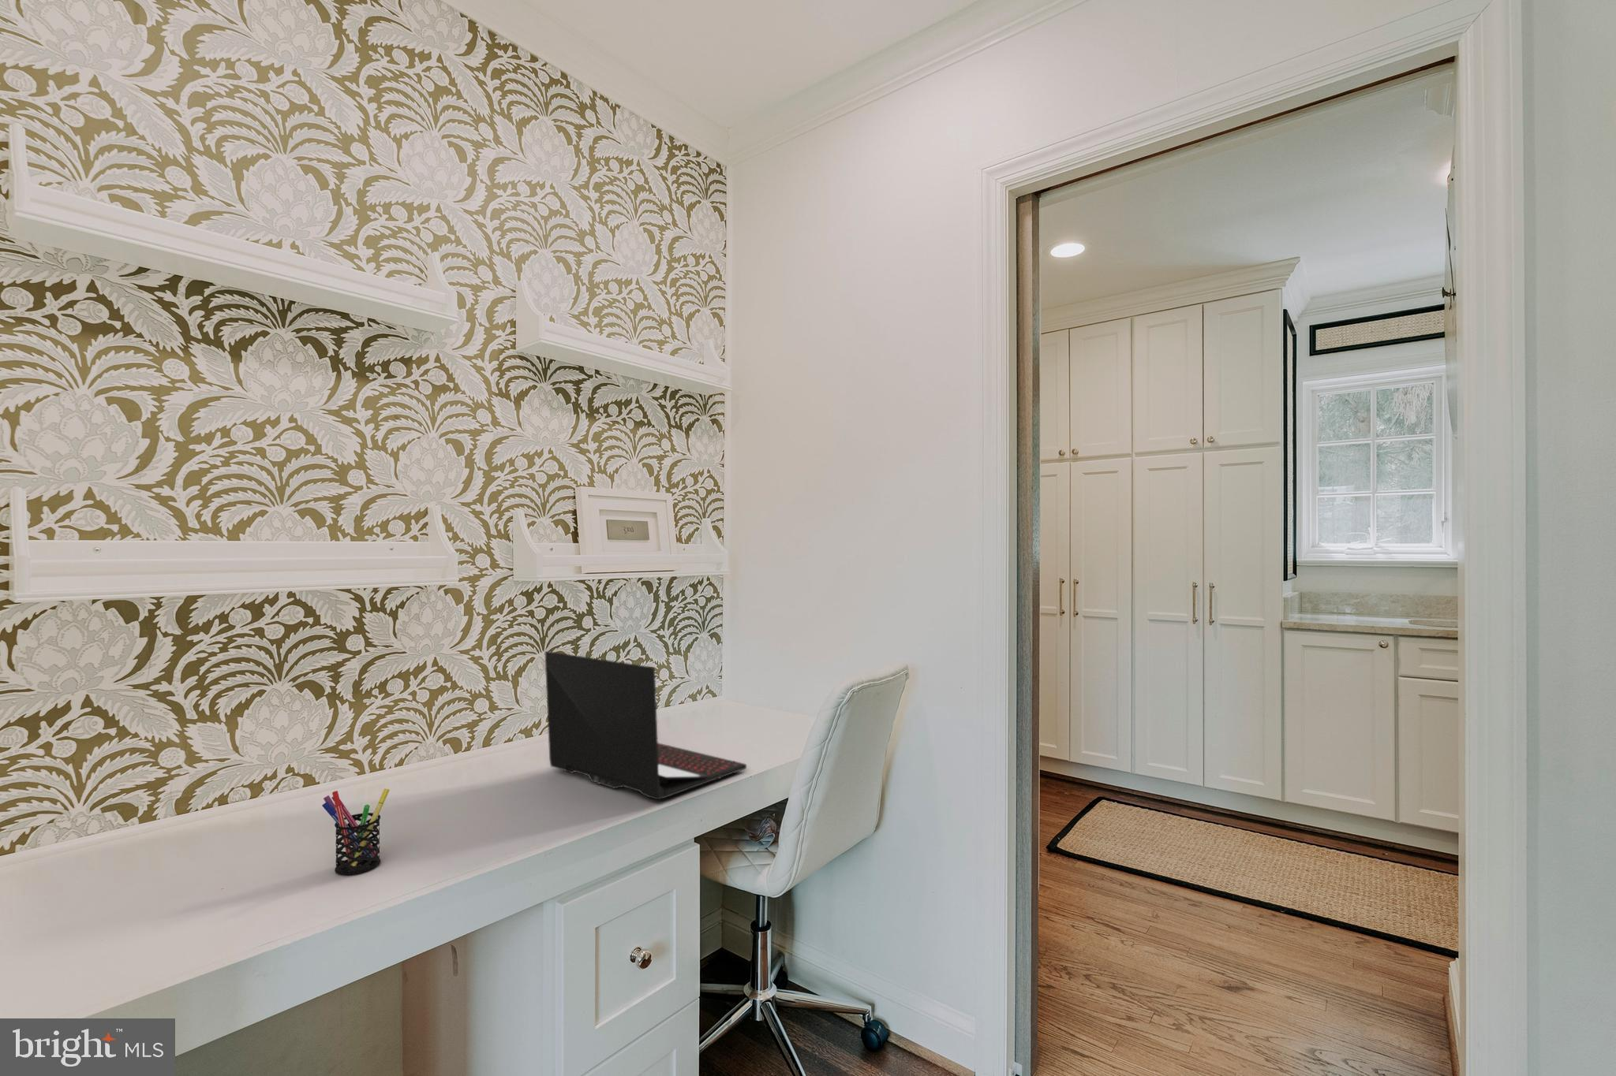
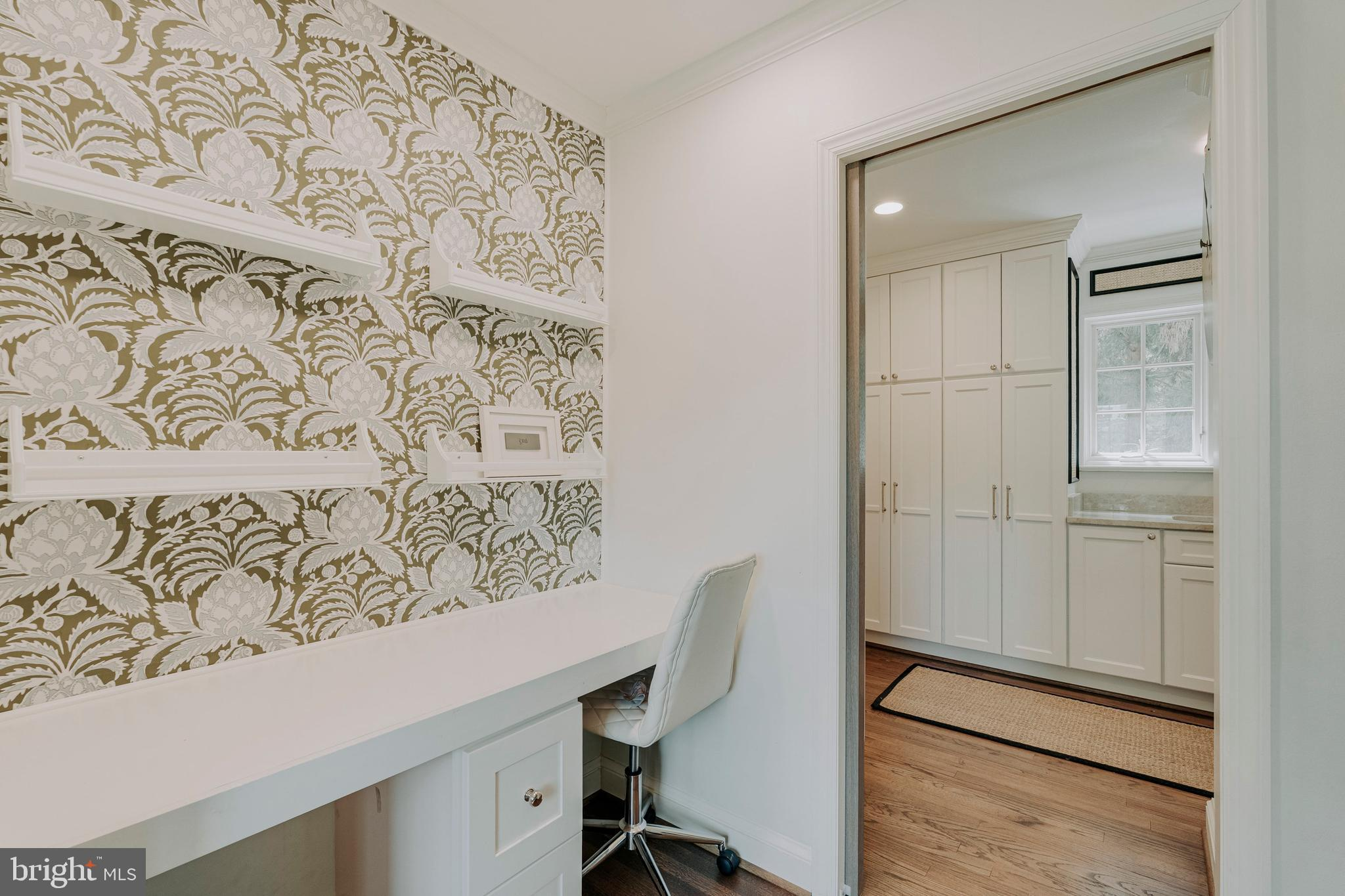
- laptop (646, 711)
- pen holder (357, 827)
